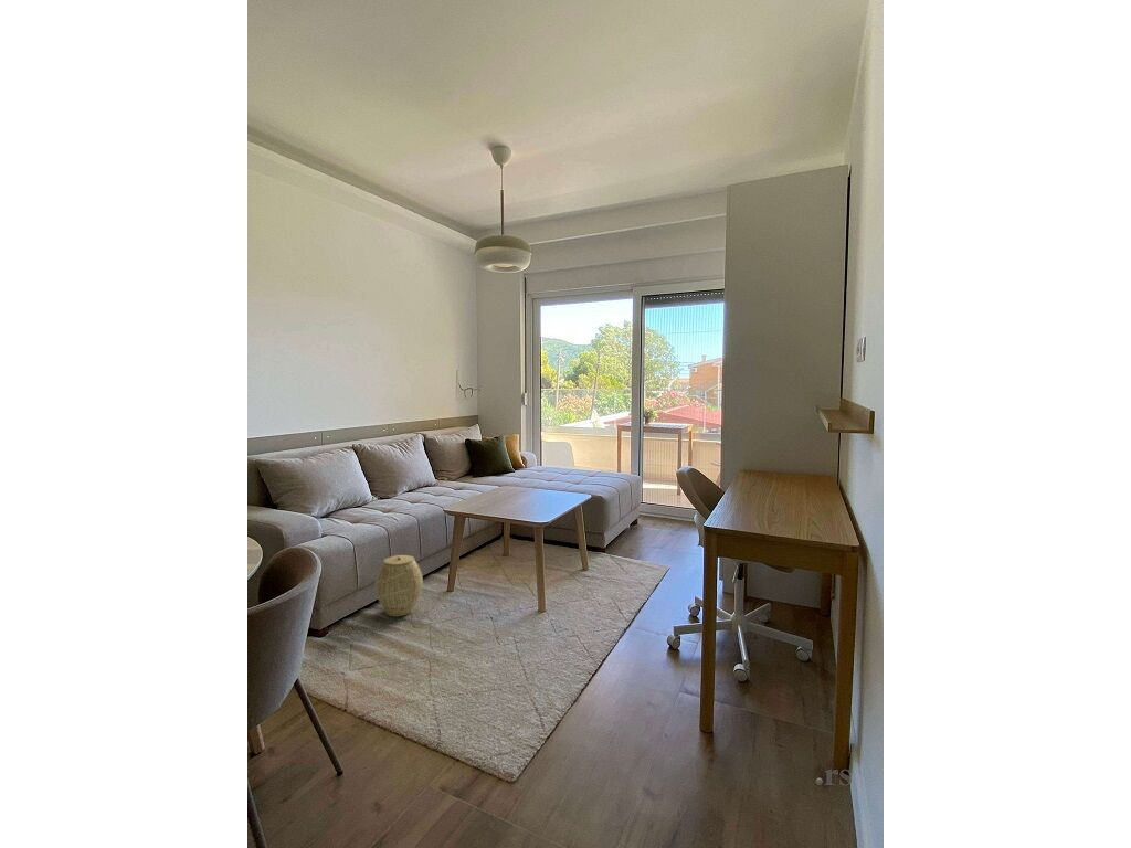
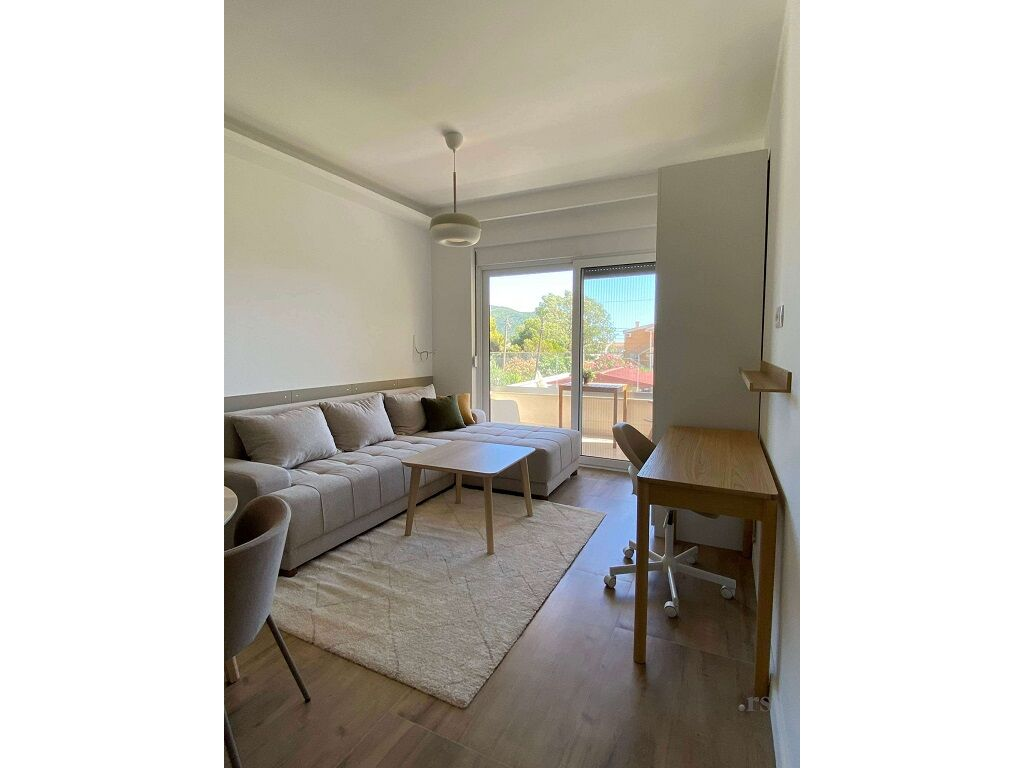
- woven basket (399, 583)
